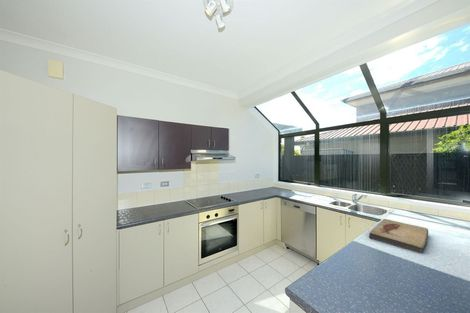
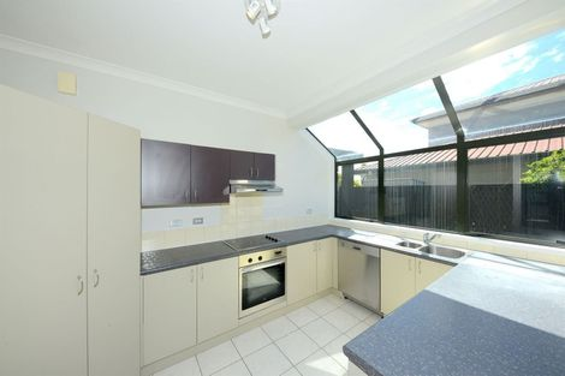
- fish fossil (399, 232)
